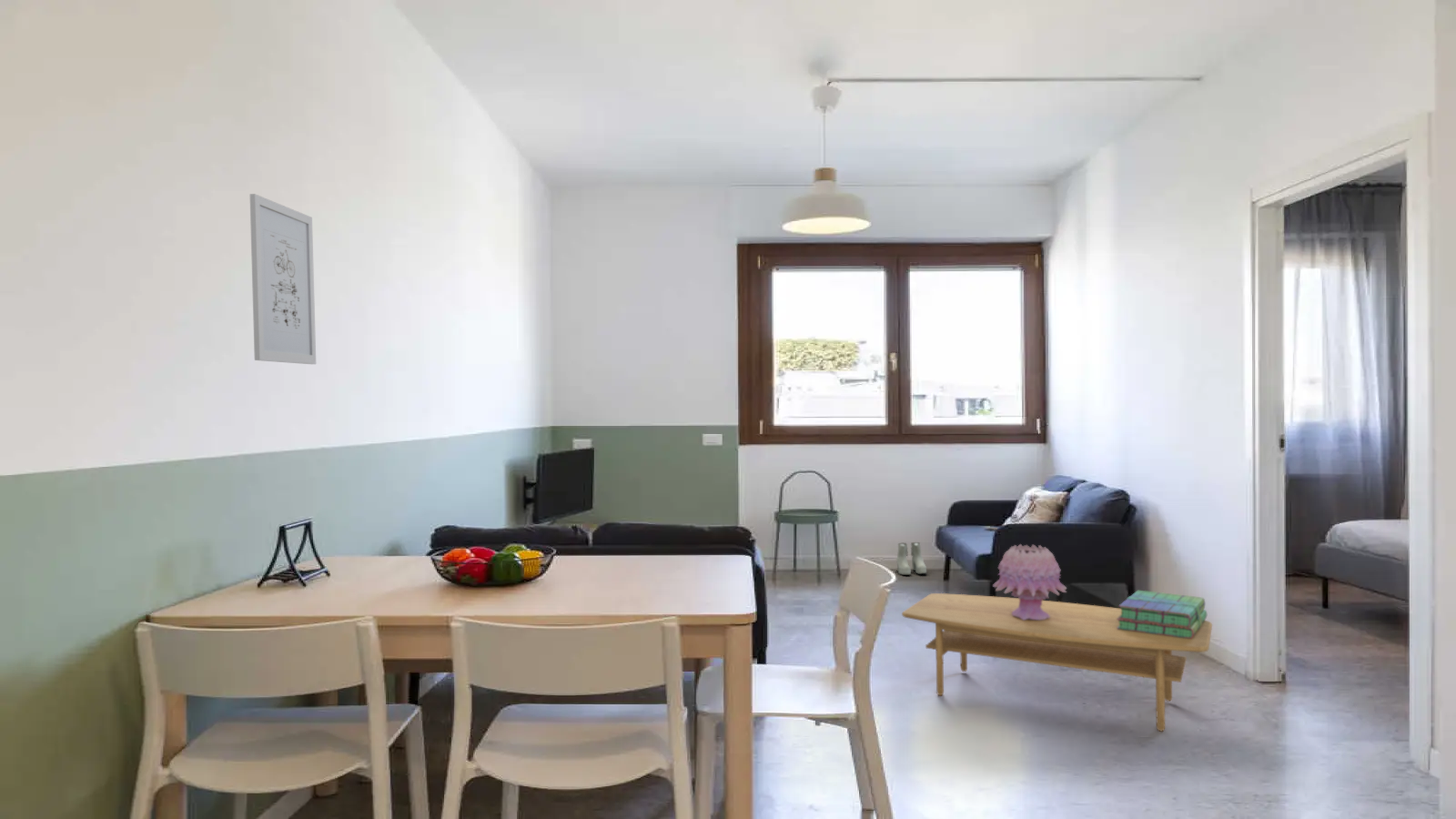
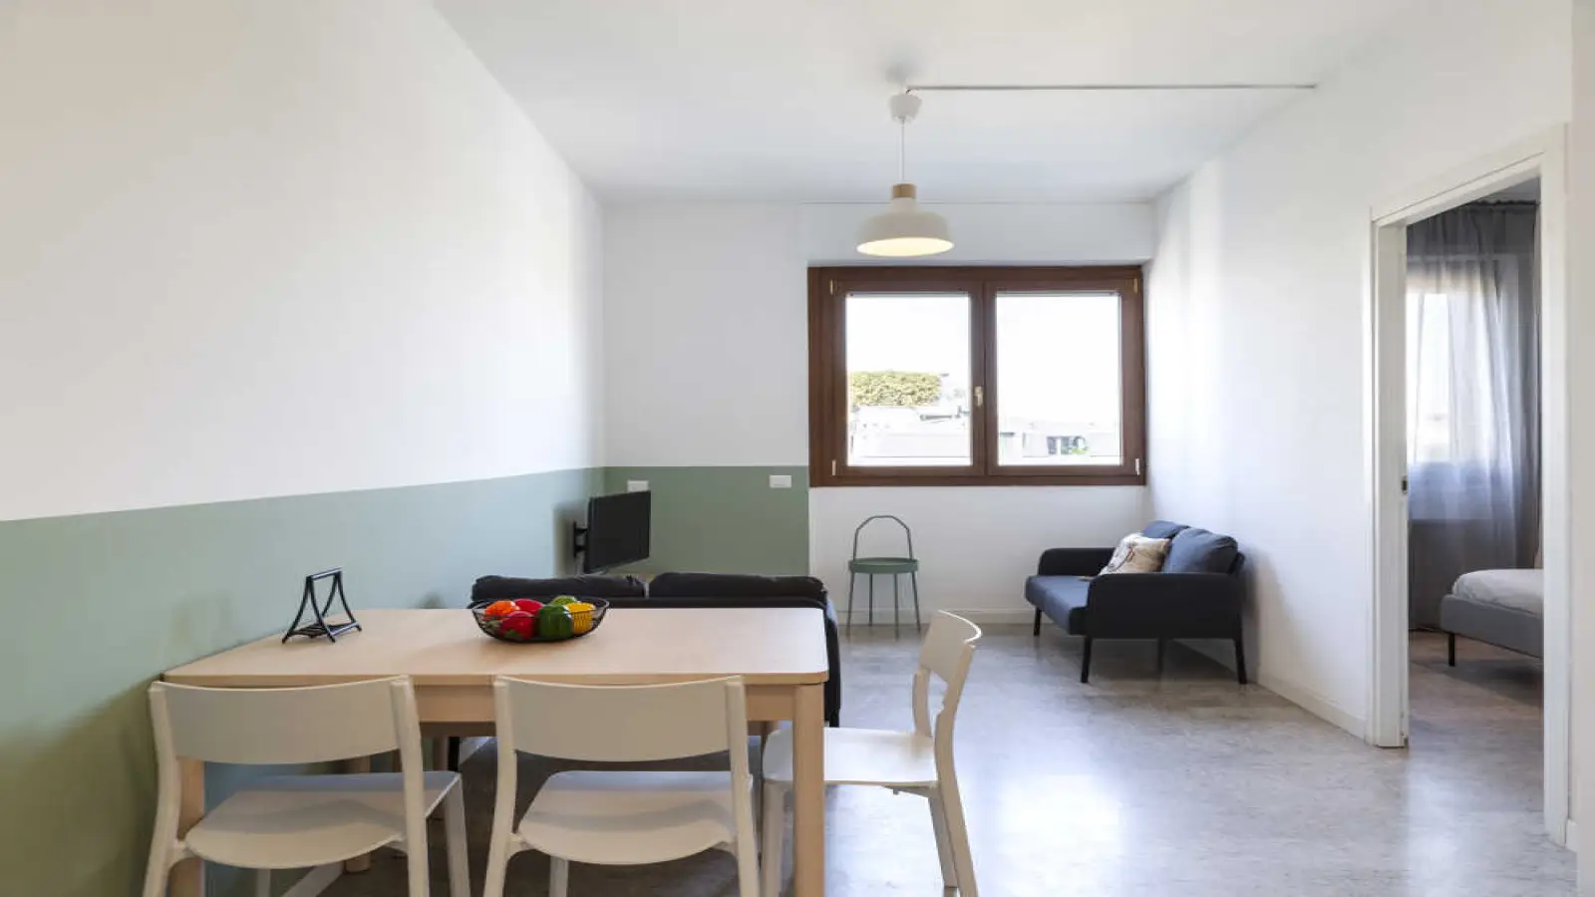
- wall art (285, 284)
- coffee table (1051, 657)
- decorative vase (1029, 581)
- boots (912, 558)
- stack of books (1162, 612)
